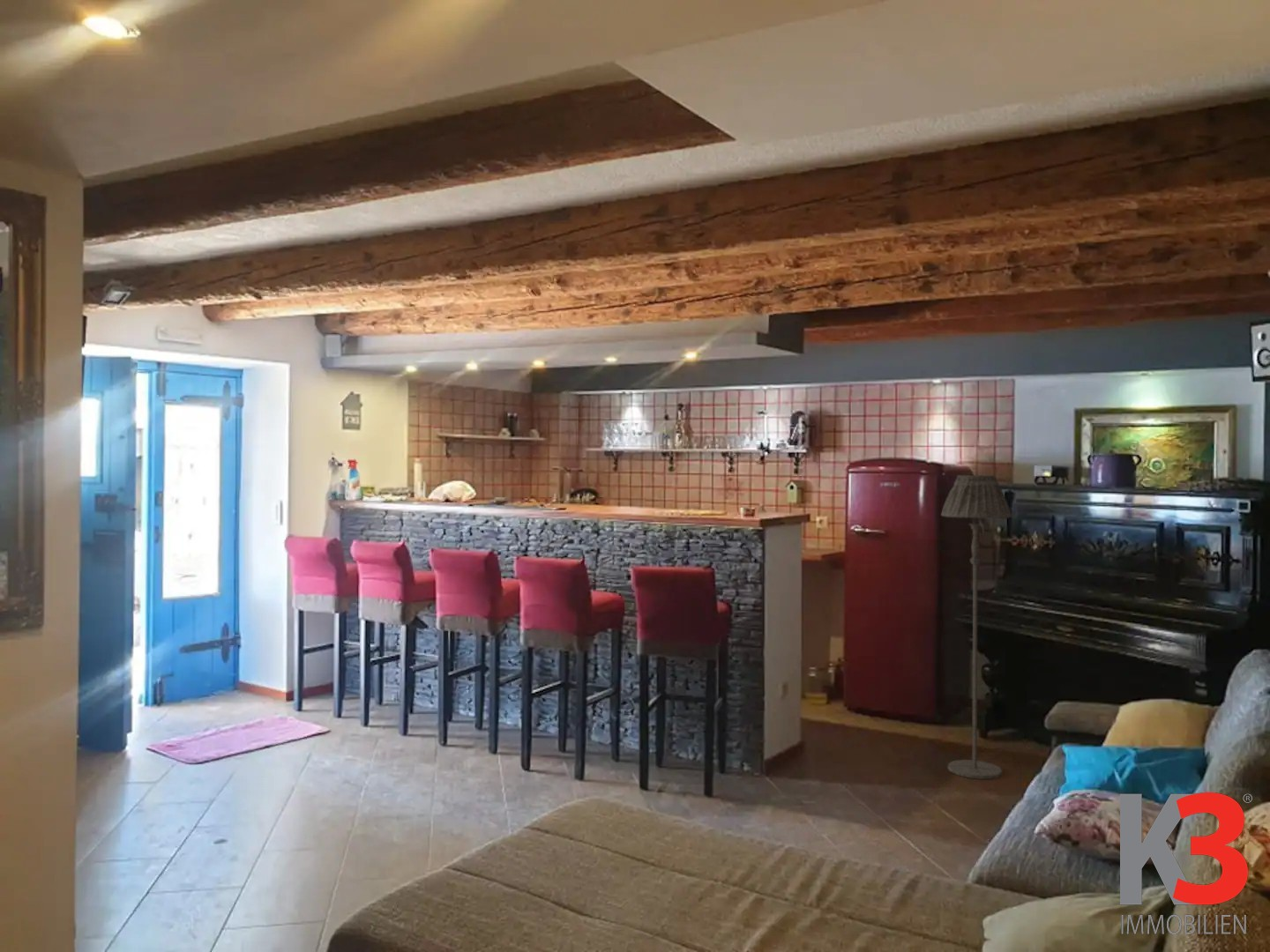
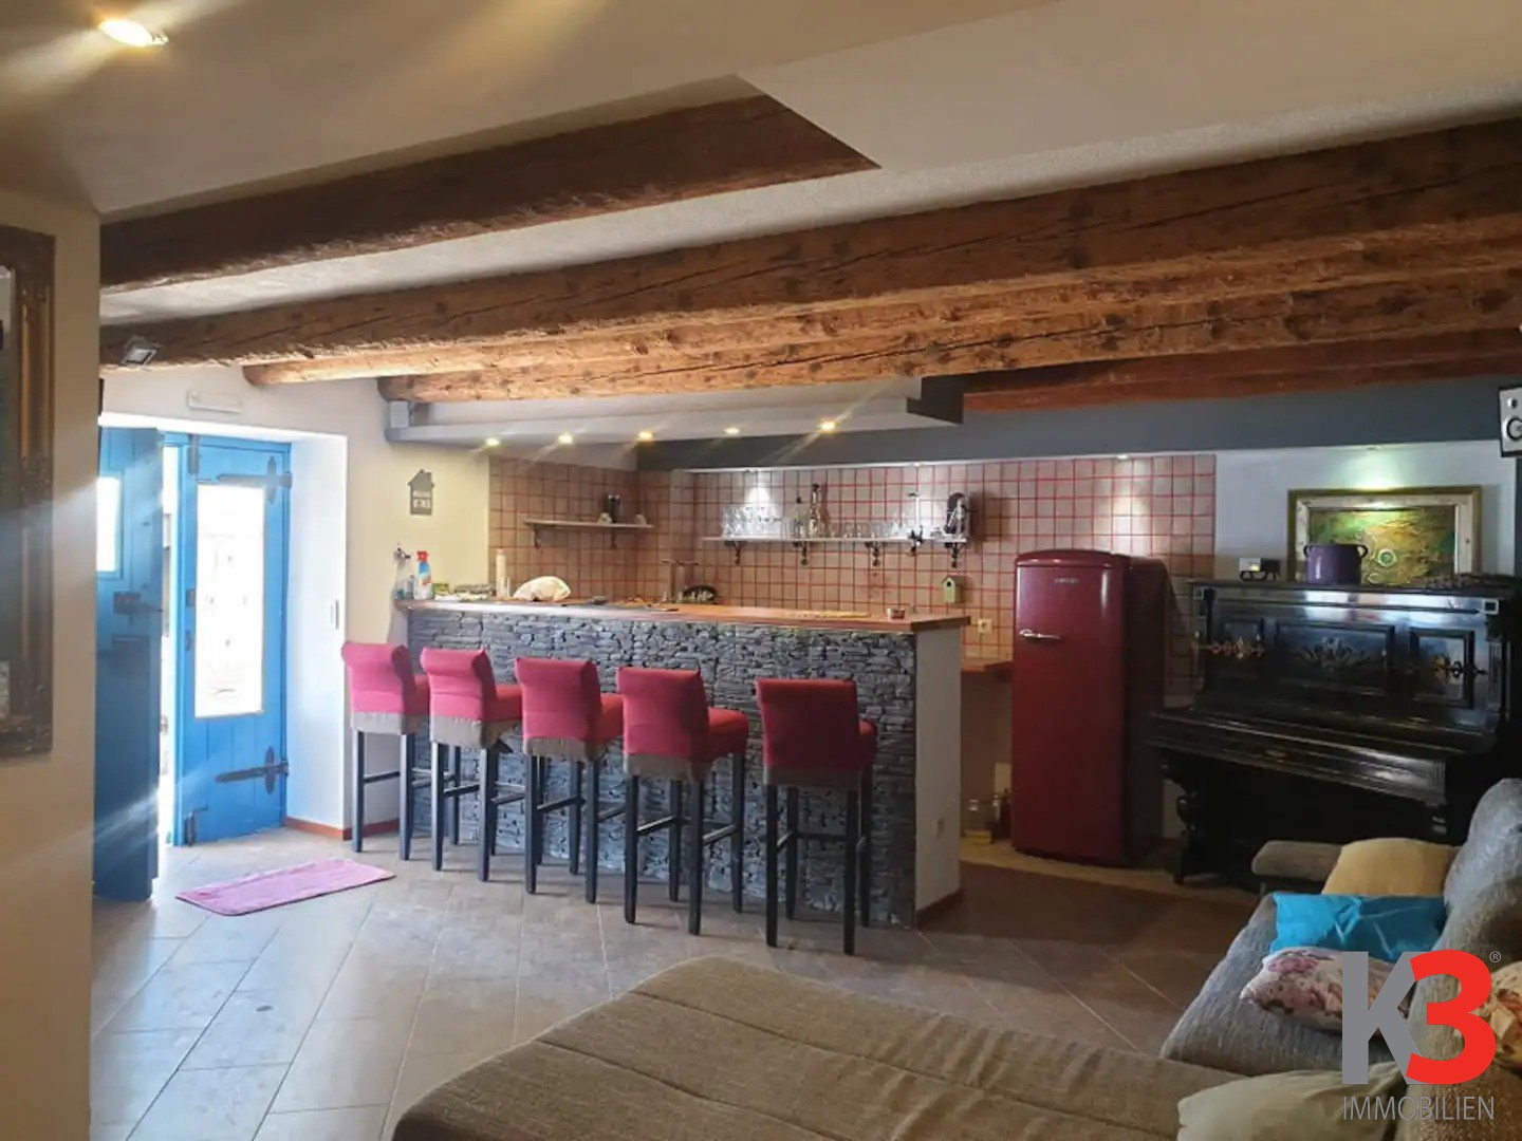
- floor lamp (975, 622)
